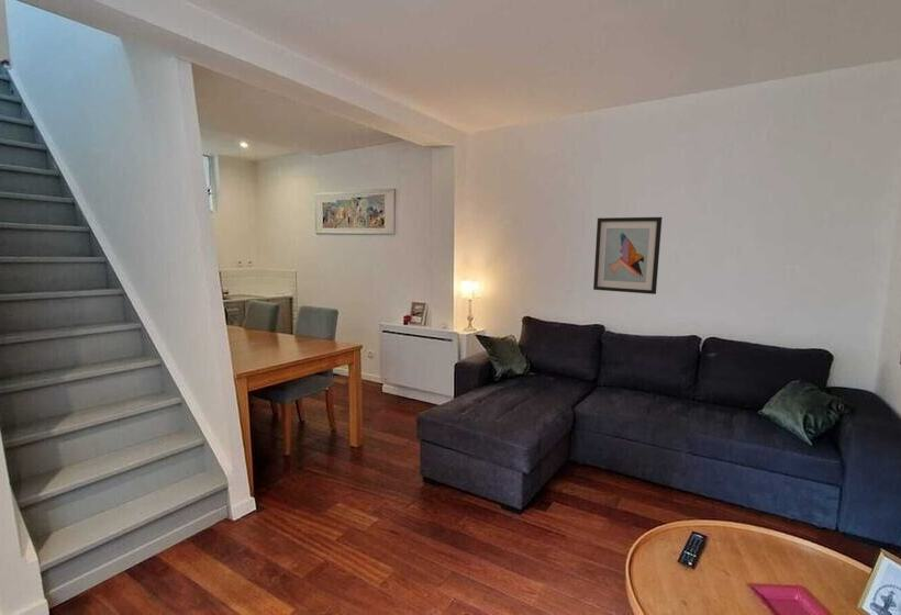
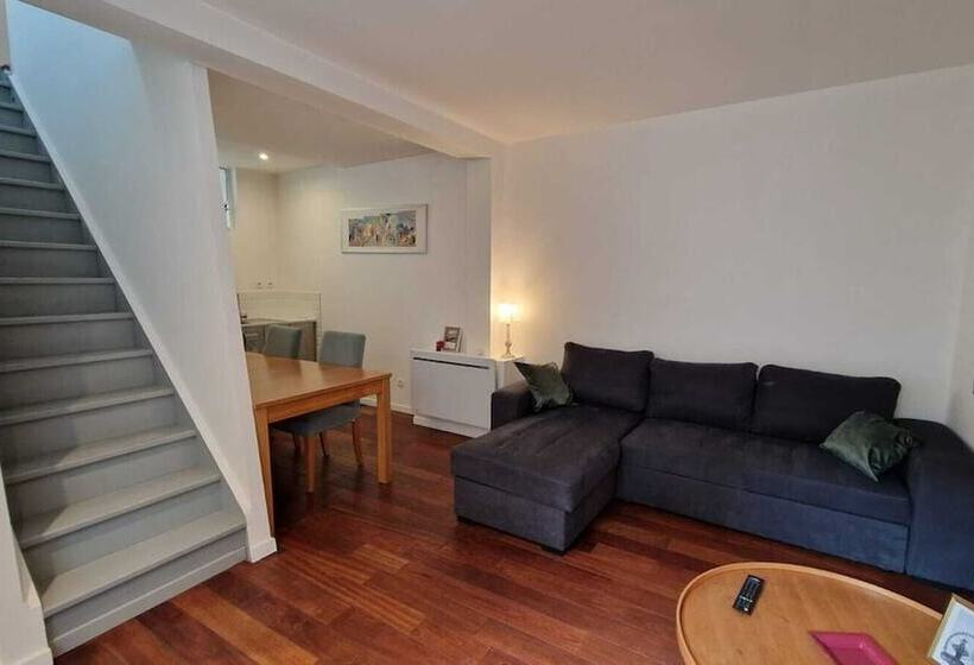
- wall art (625, 255)
